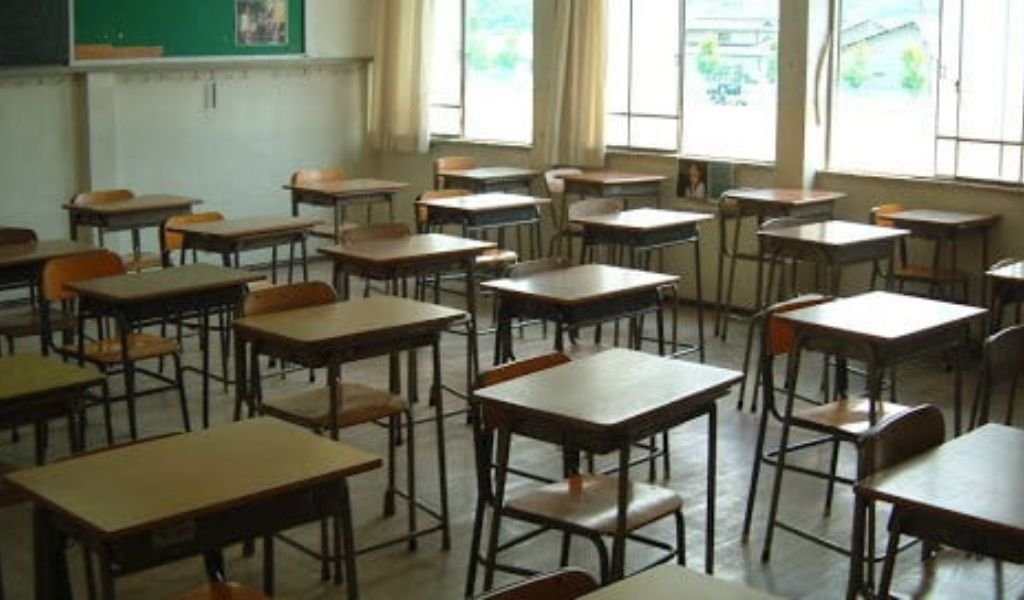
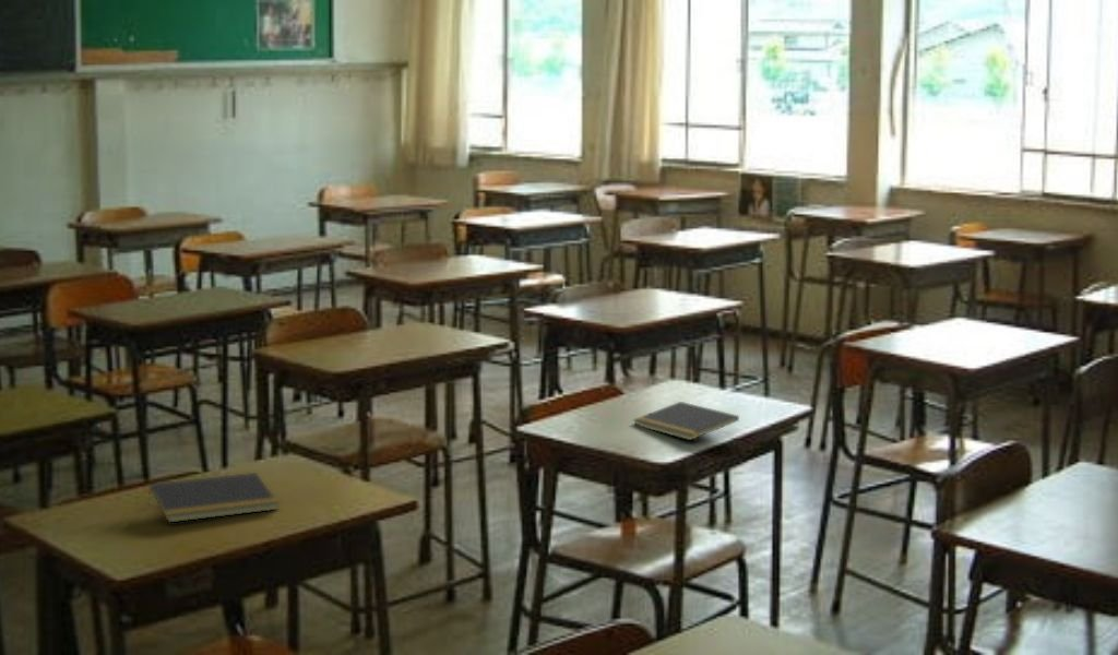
+ notepad (685, 419)
+ notepad (214, 496)
